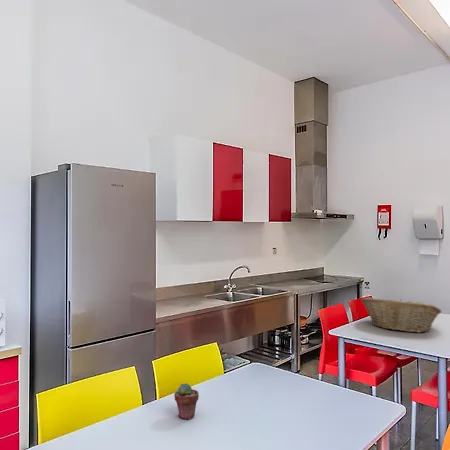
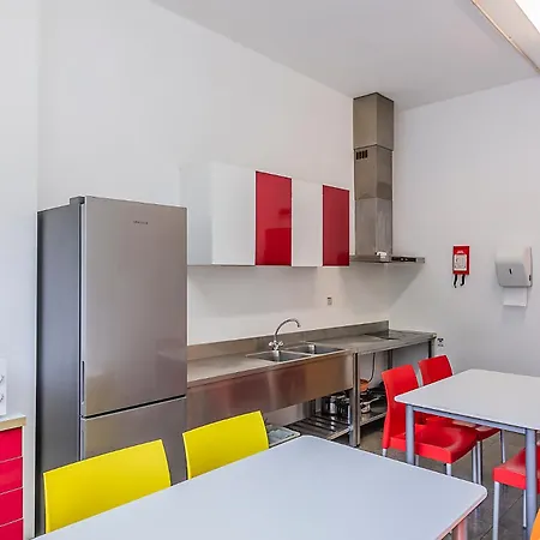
- fruit basket (399, 311)
- potted succulent (186, 399)
